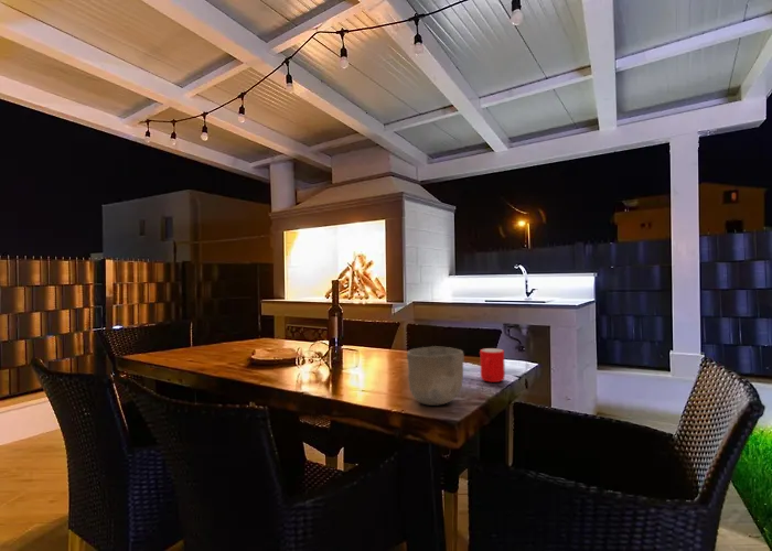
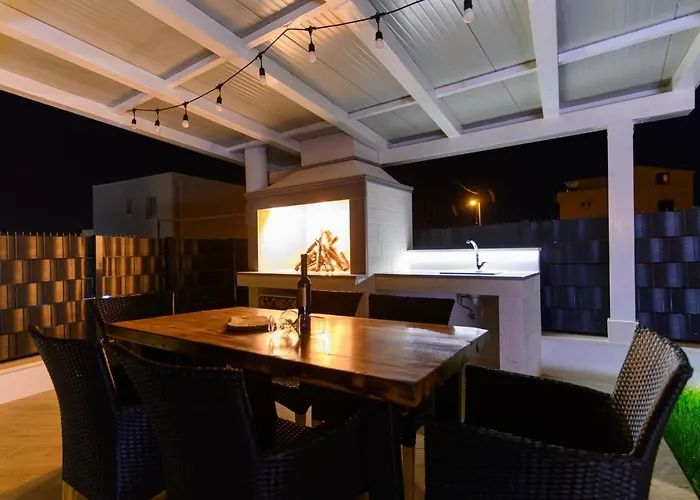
- cup (491, 366)
- bowl (436, 376)
